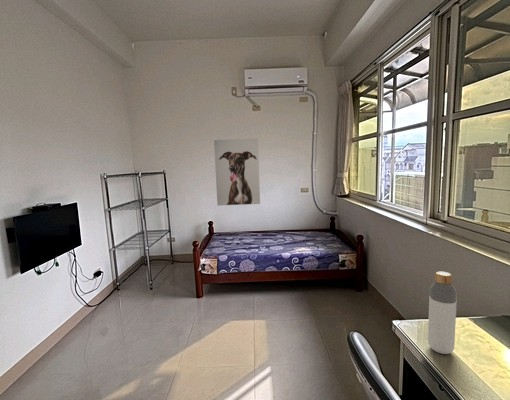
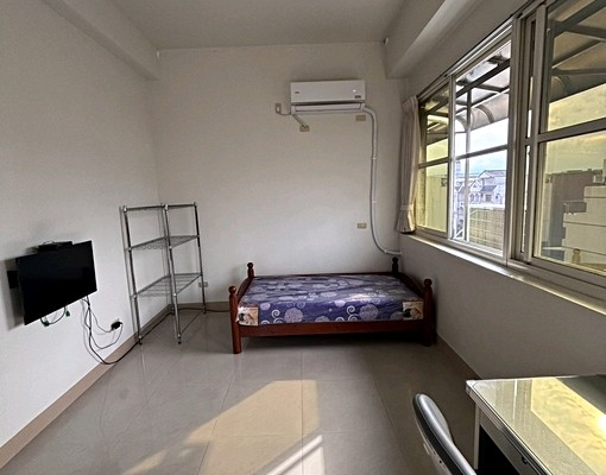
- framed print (237, 172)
- bottle (442, 312)
